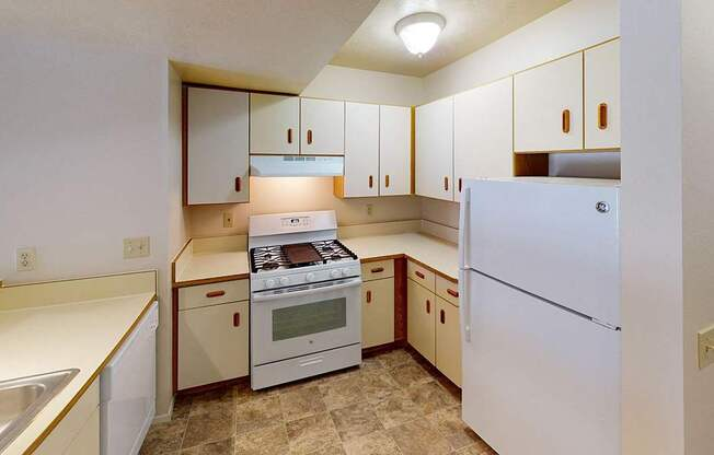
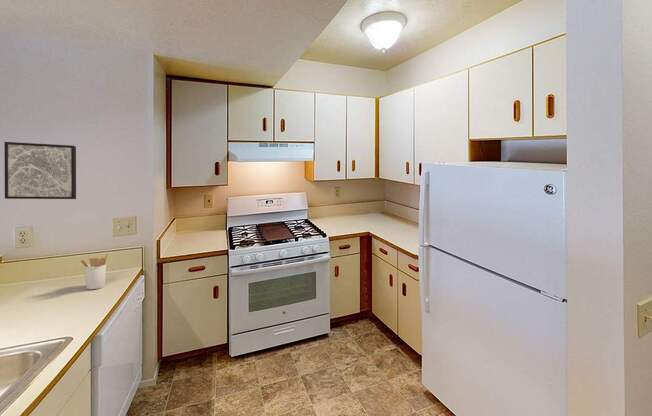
+ wall art (41, 171)
+ utensil holder (96, 271)
